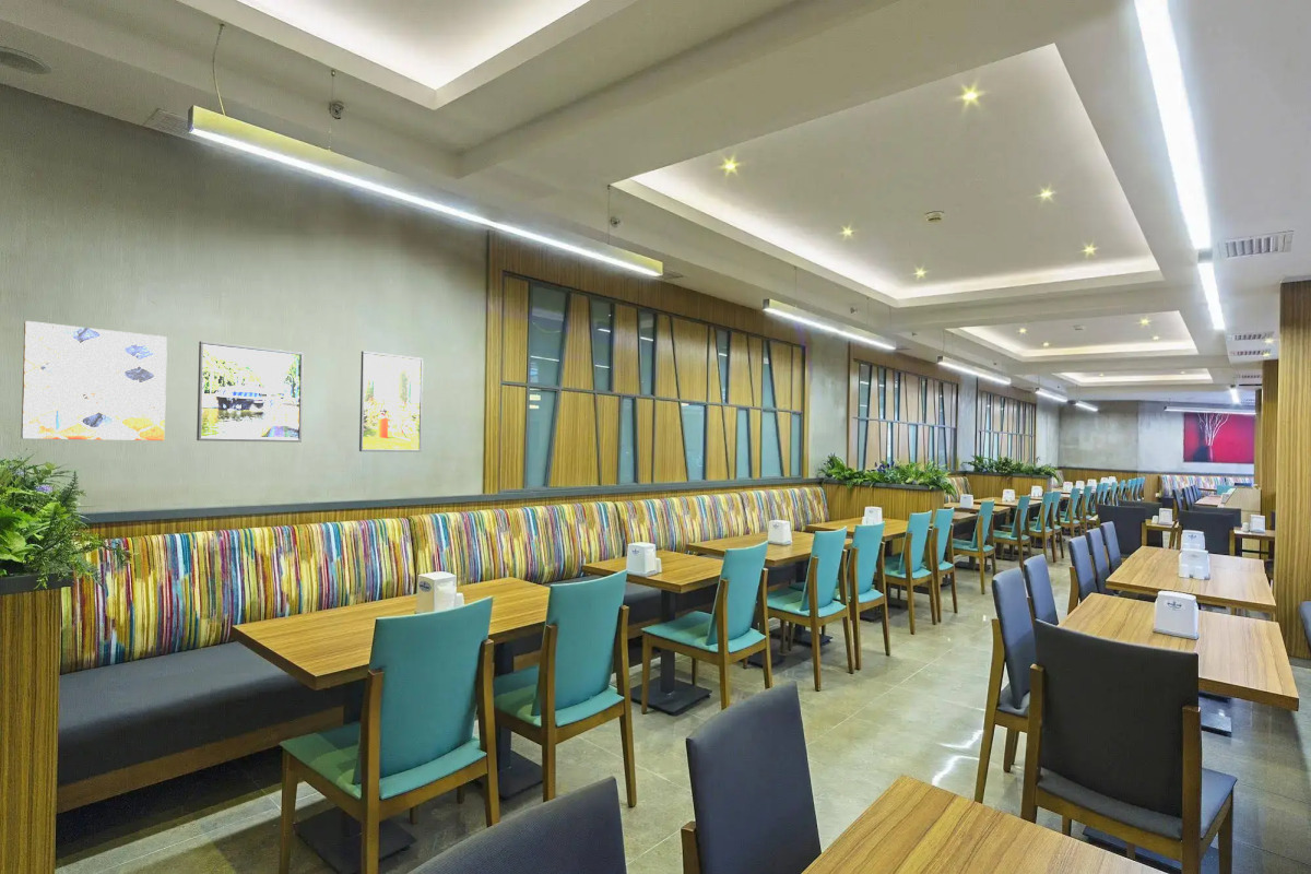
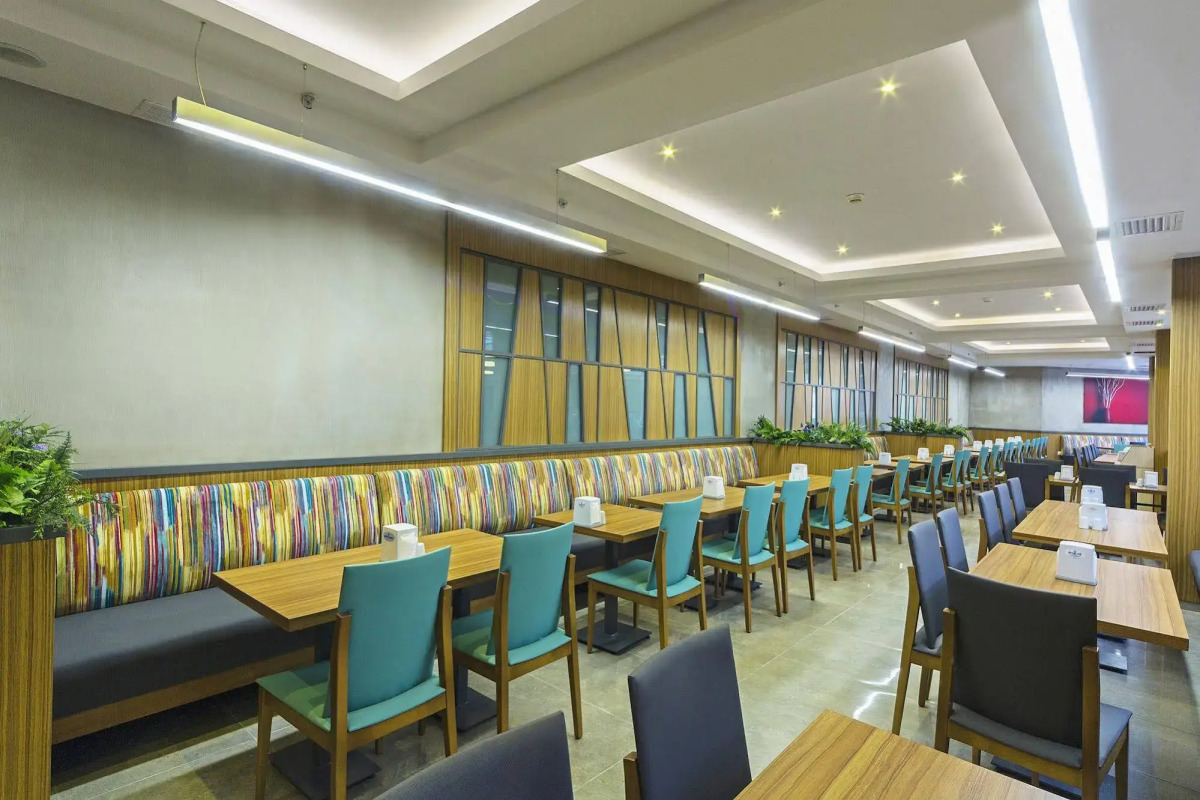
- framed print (392, 403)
- wall art (98, 385)
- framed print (252, 393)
